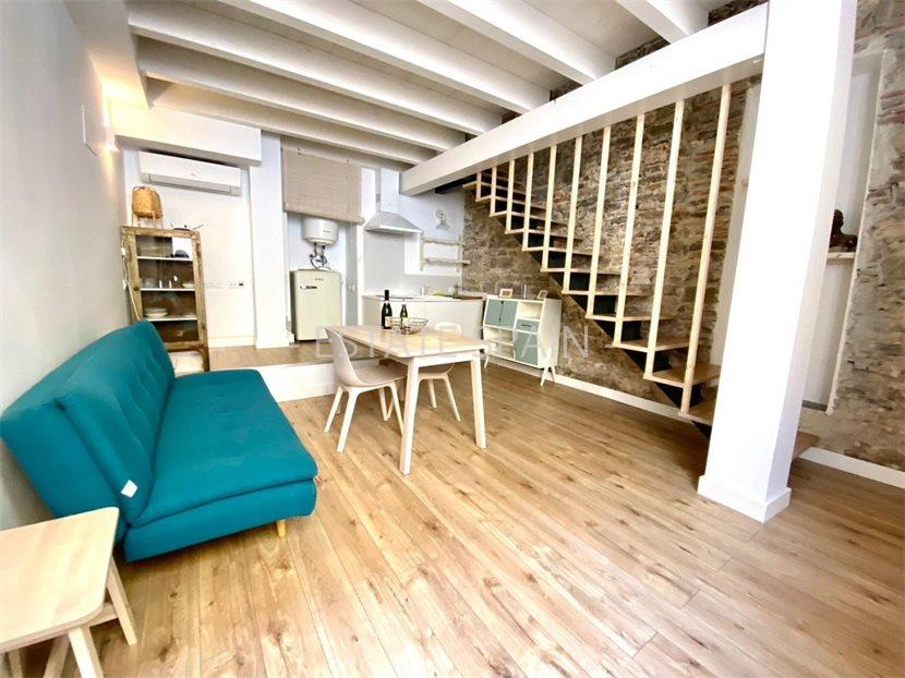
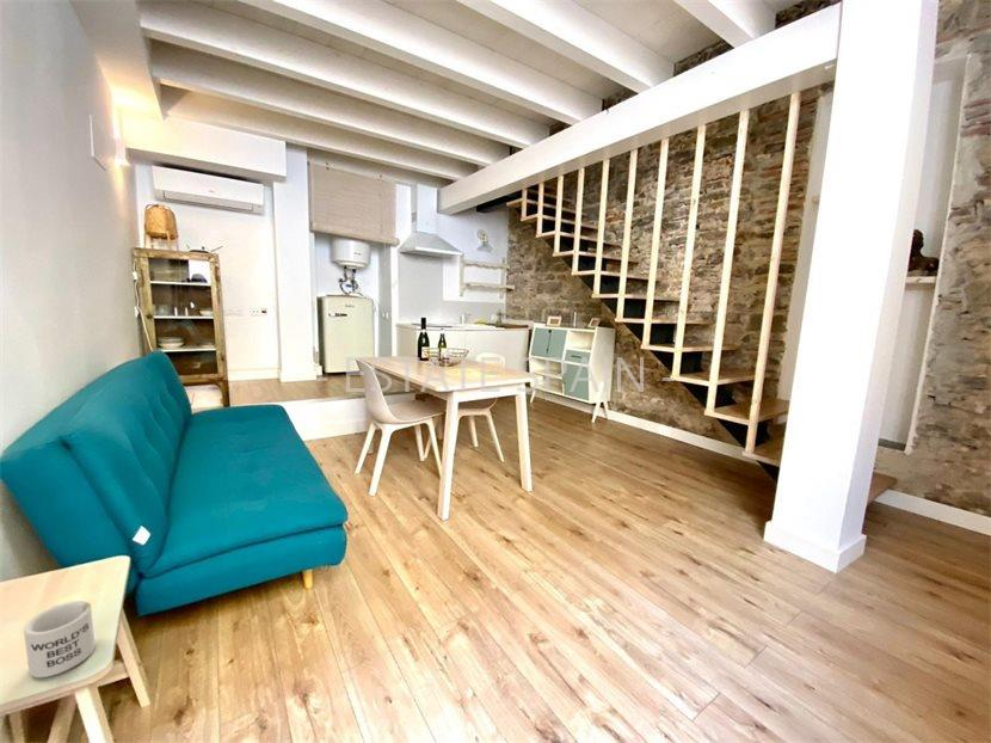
+ mug (60, 633)
